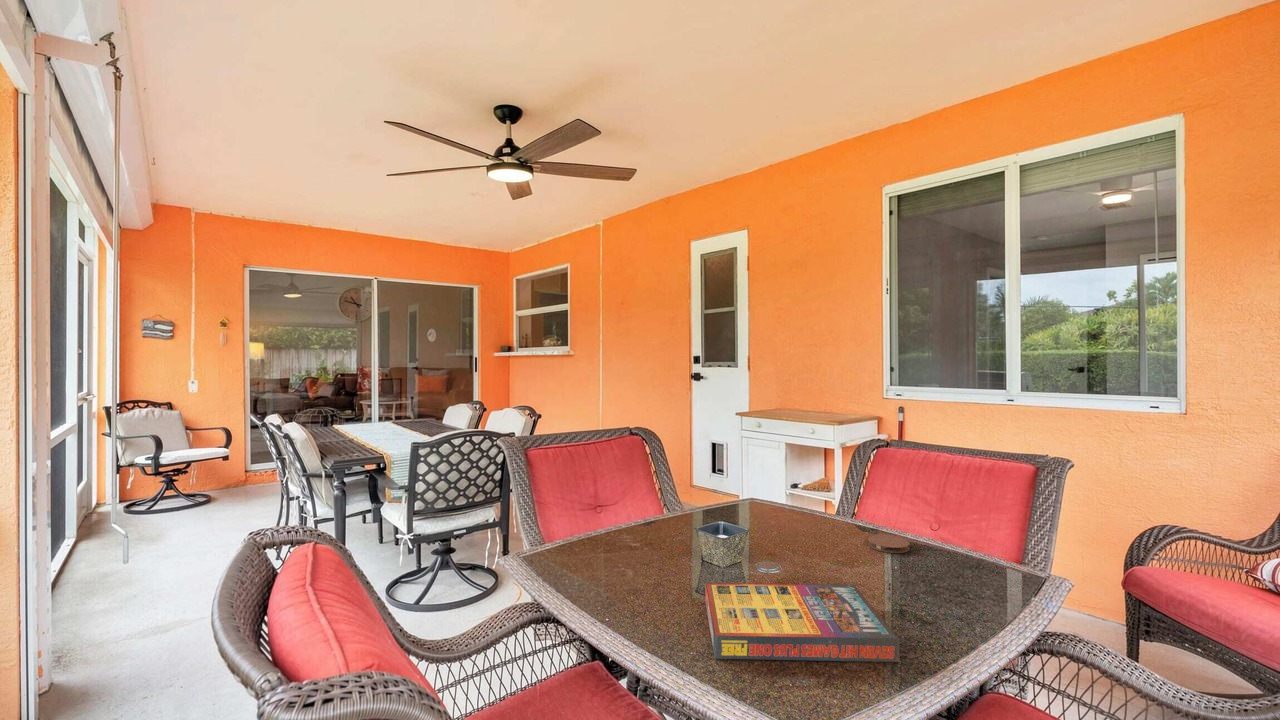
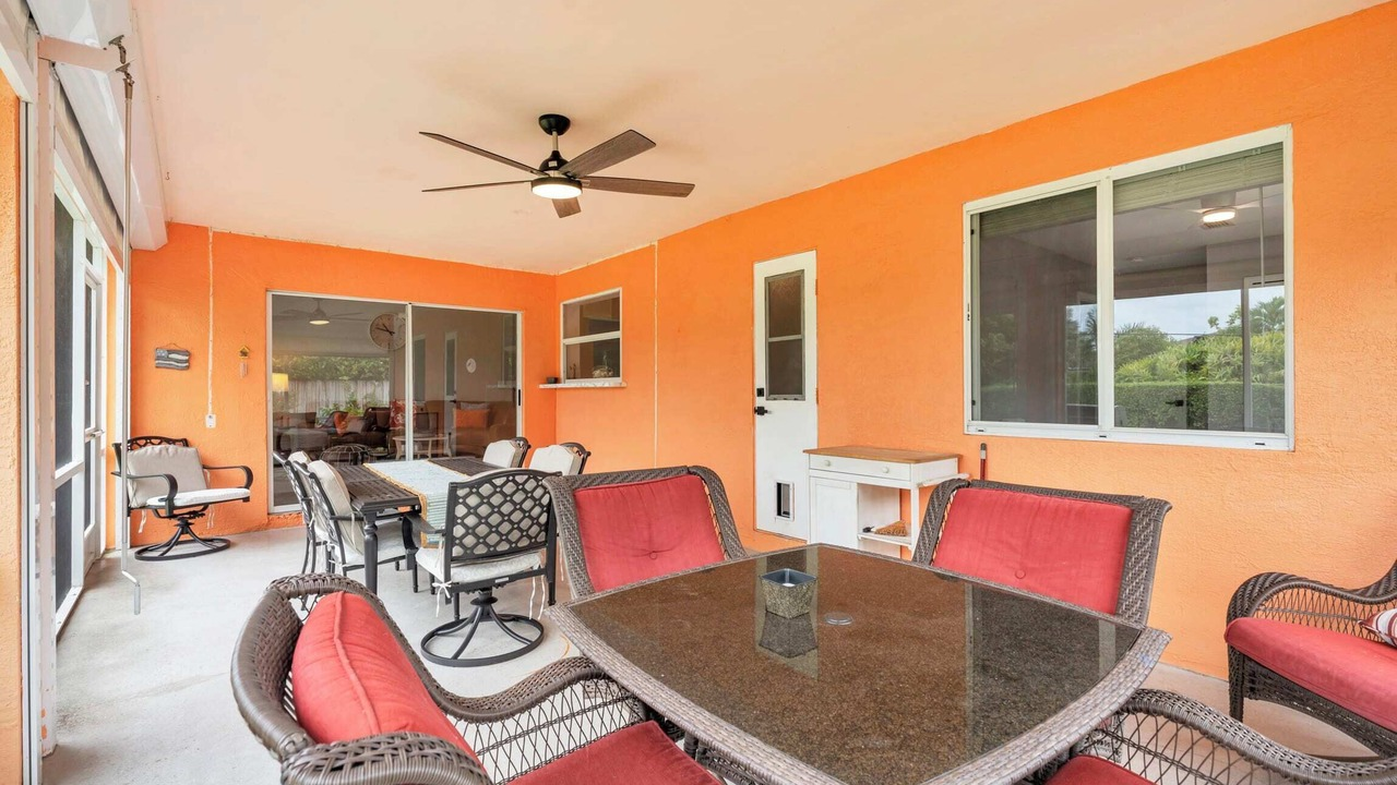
- coaster (888, 543)
- game compilation box (791, 618)
